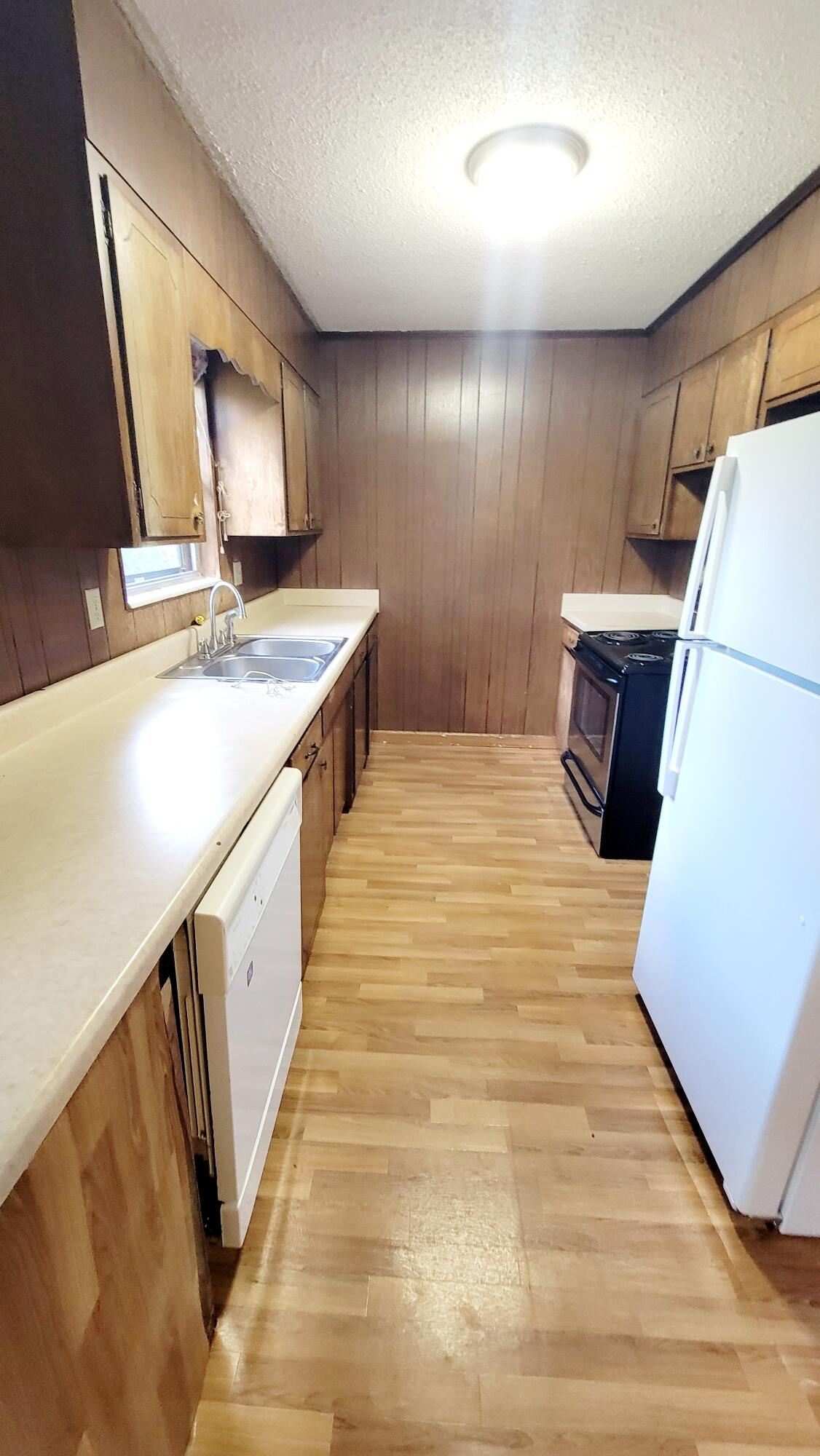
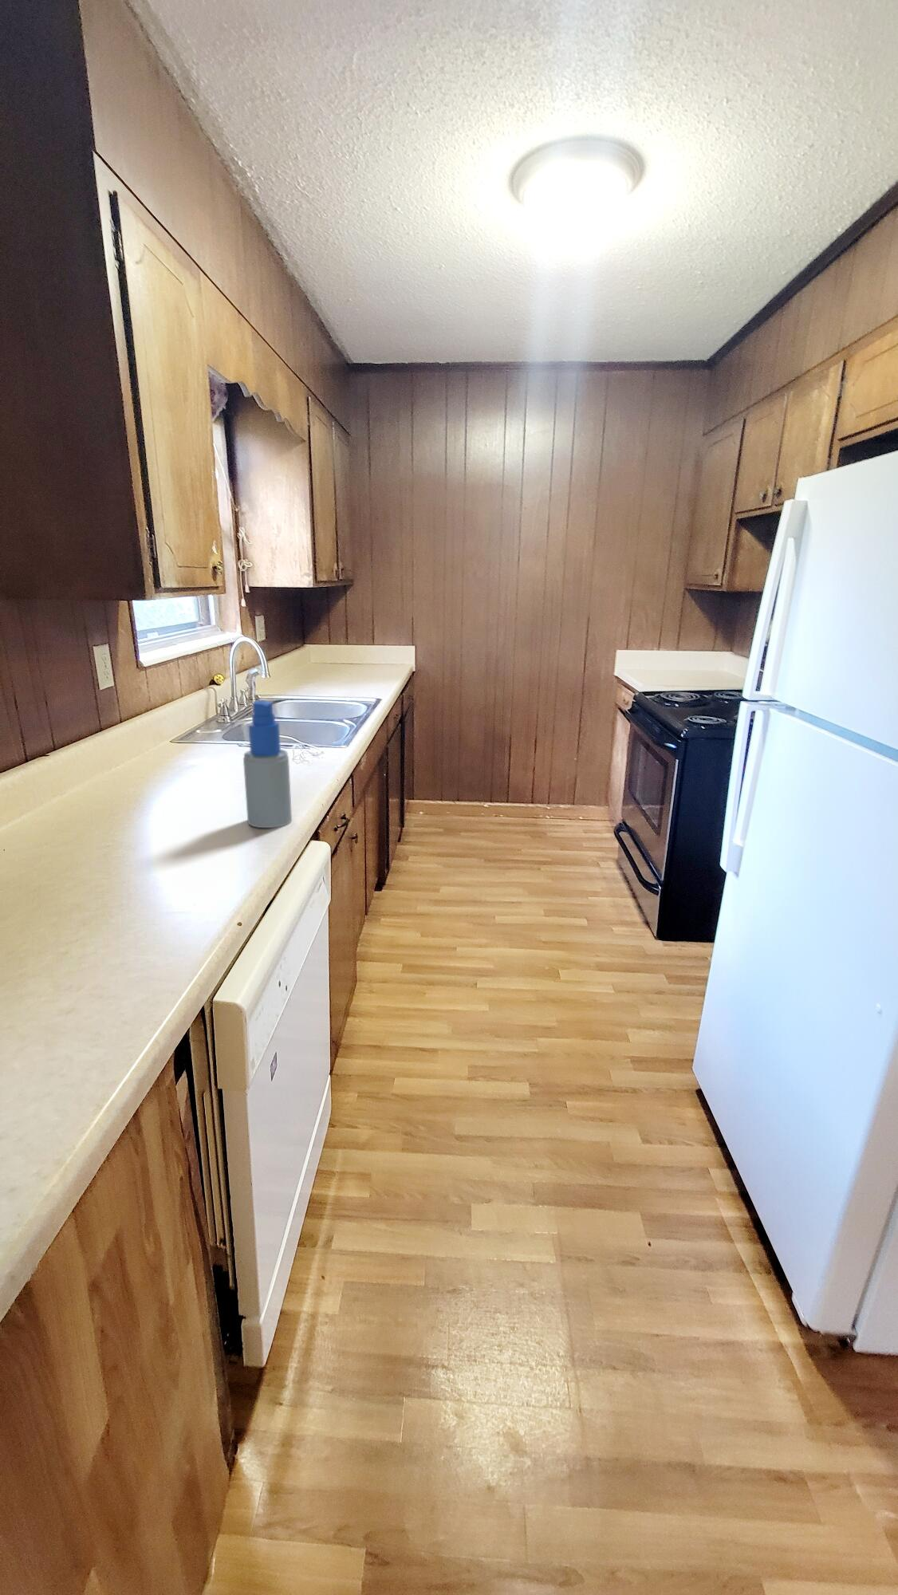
+ spray bottle (266, 762)
